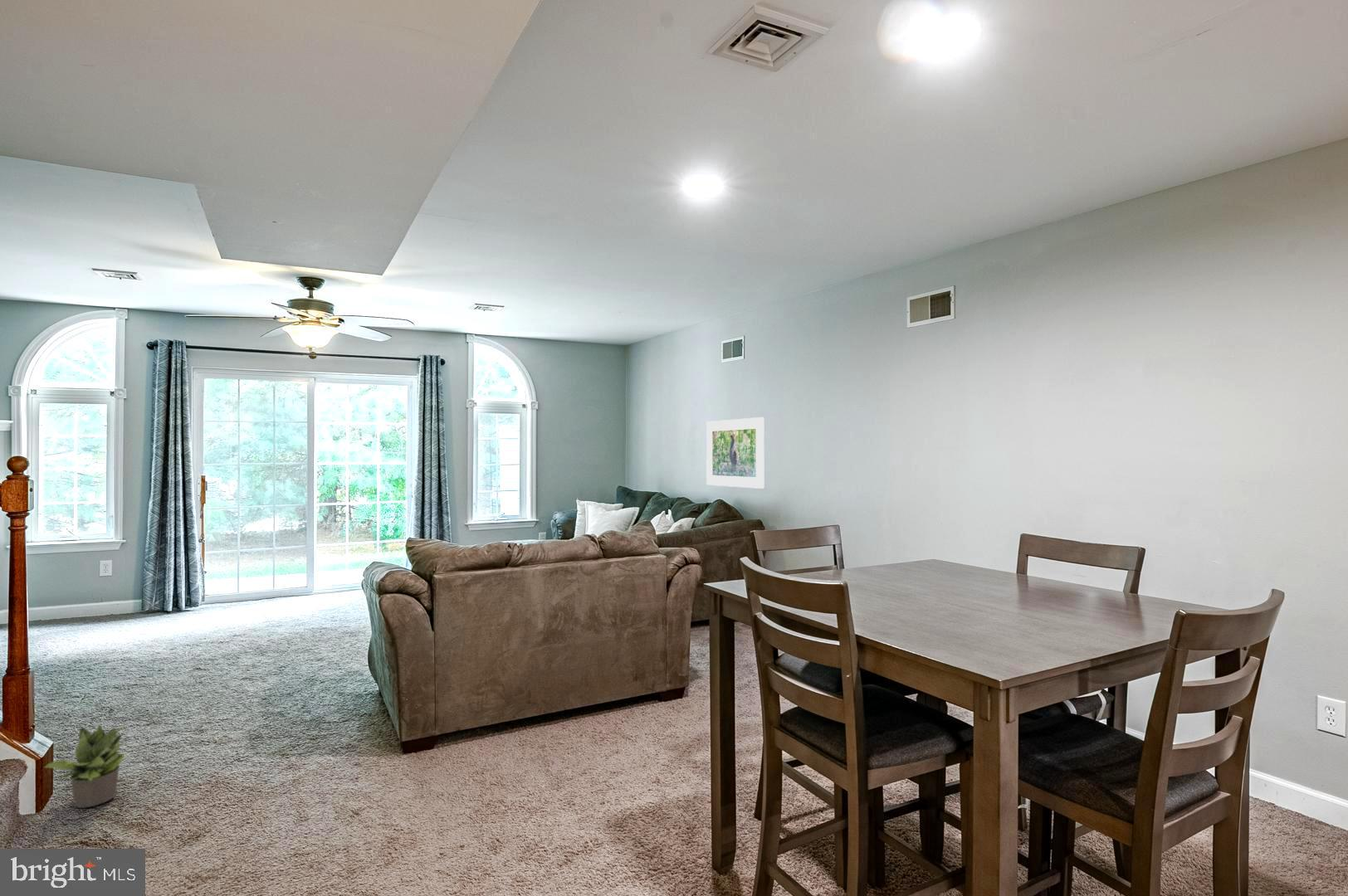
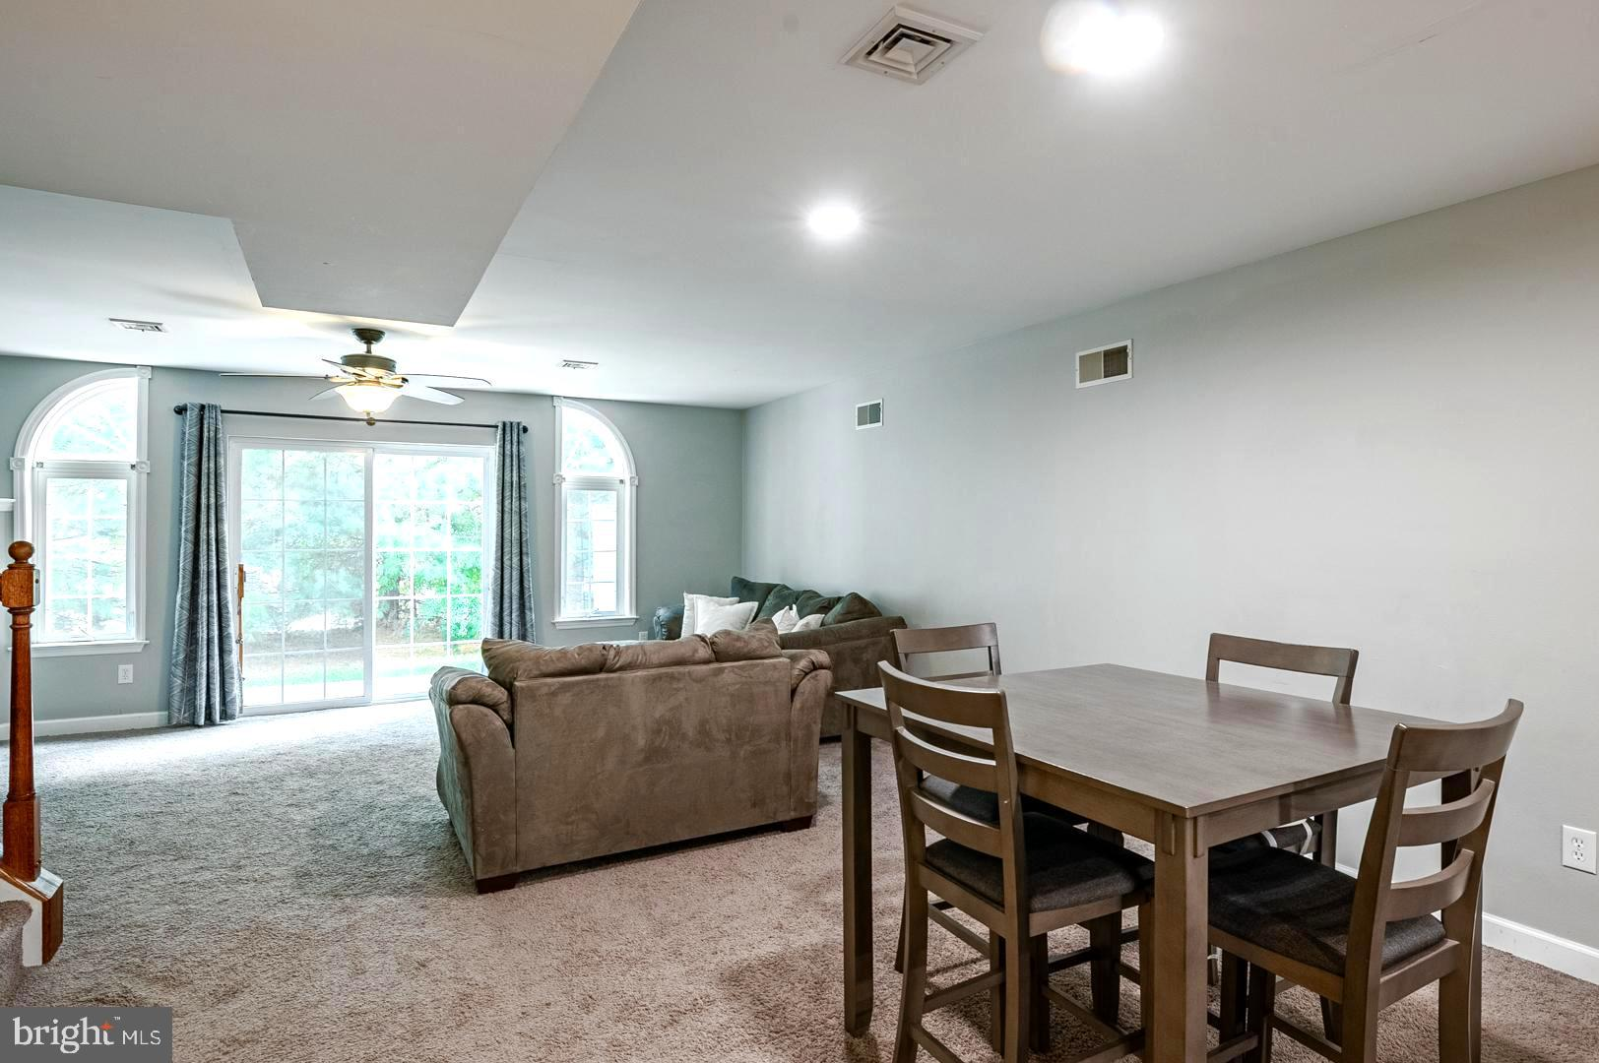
- potted plant (88, 766)
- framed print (733, 453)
